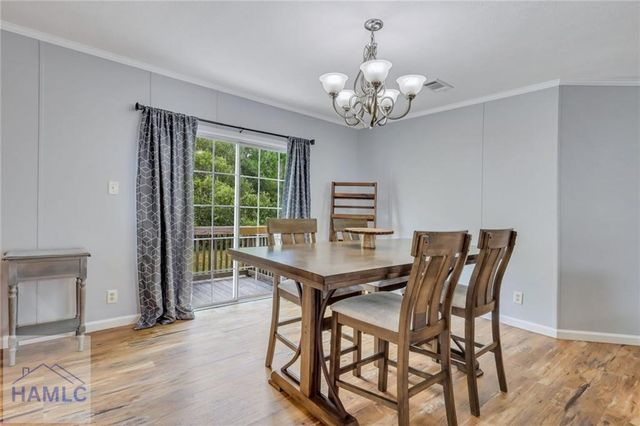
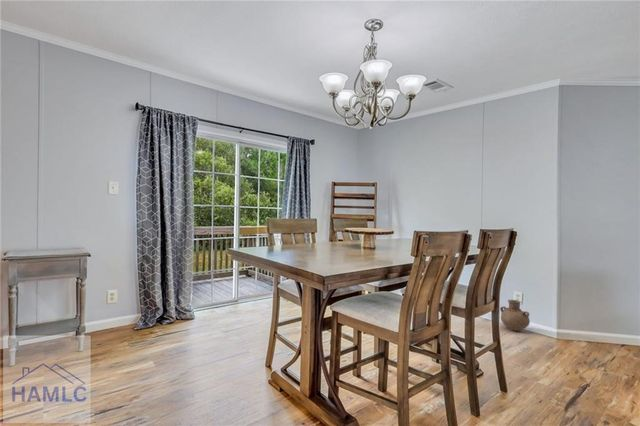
+ vase (514, 315)
